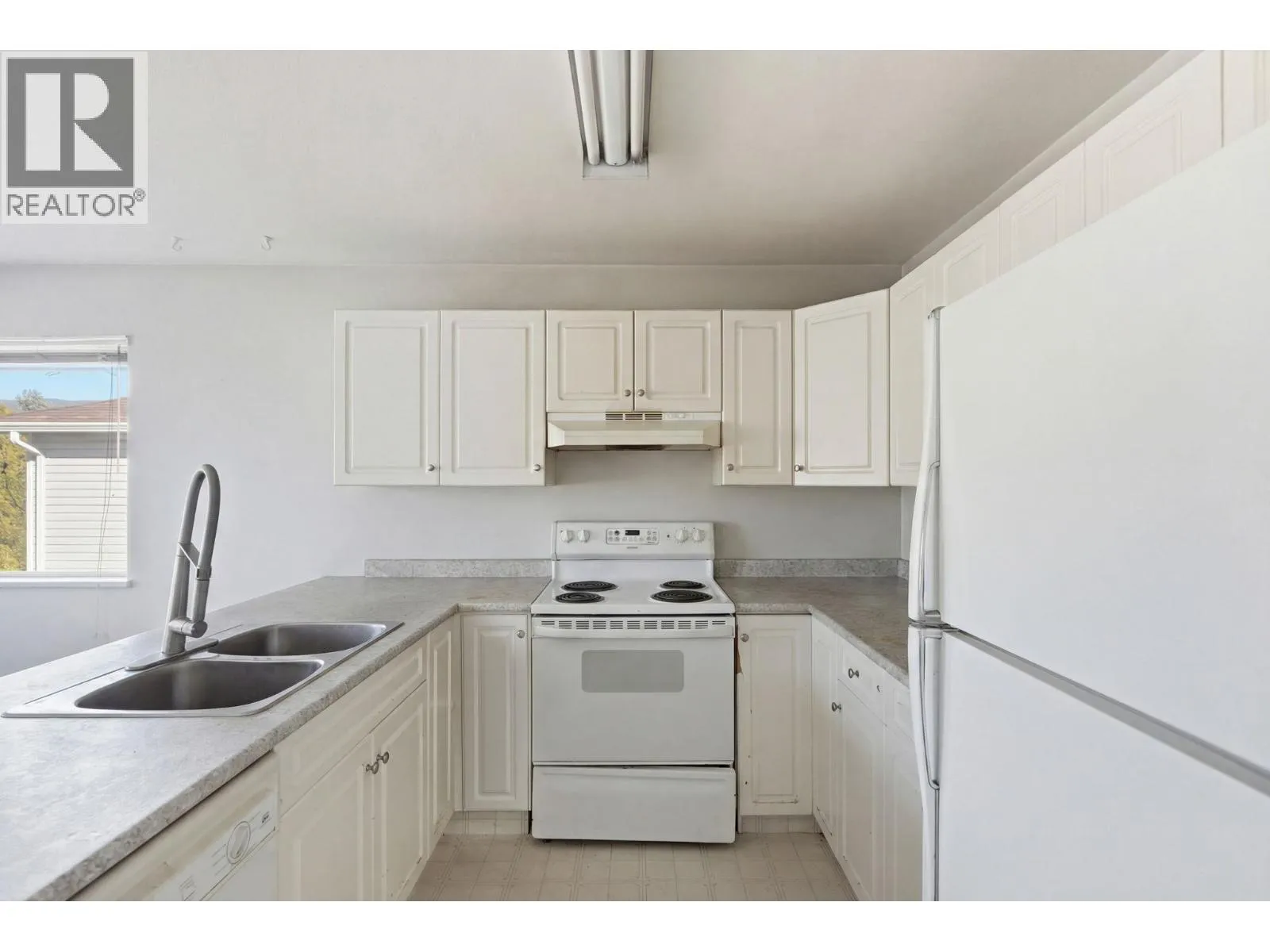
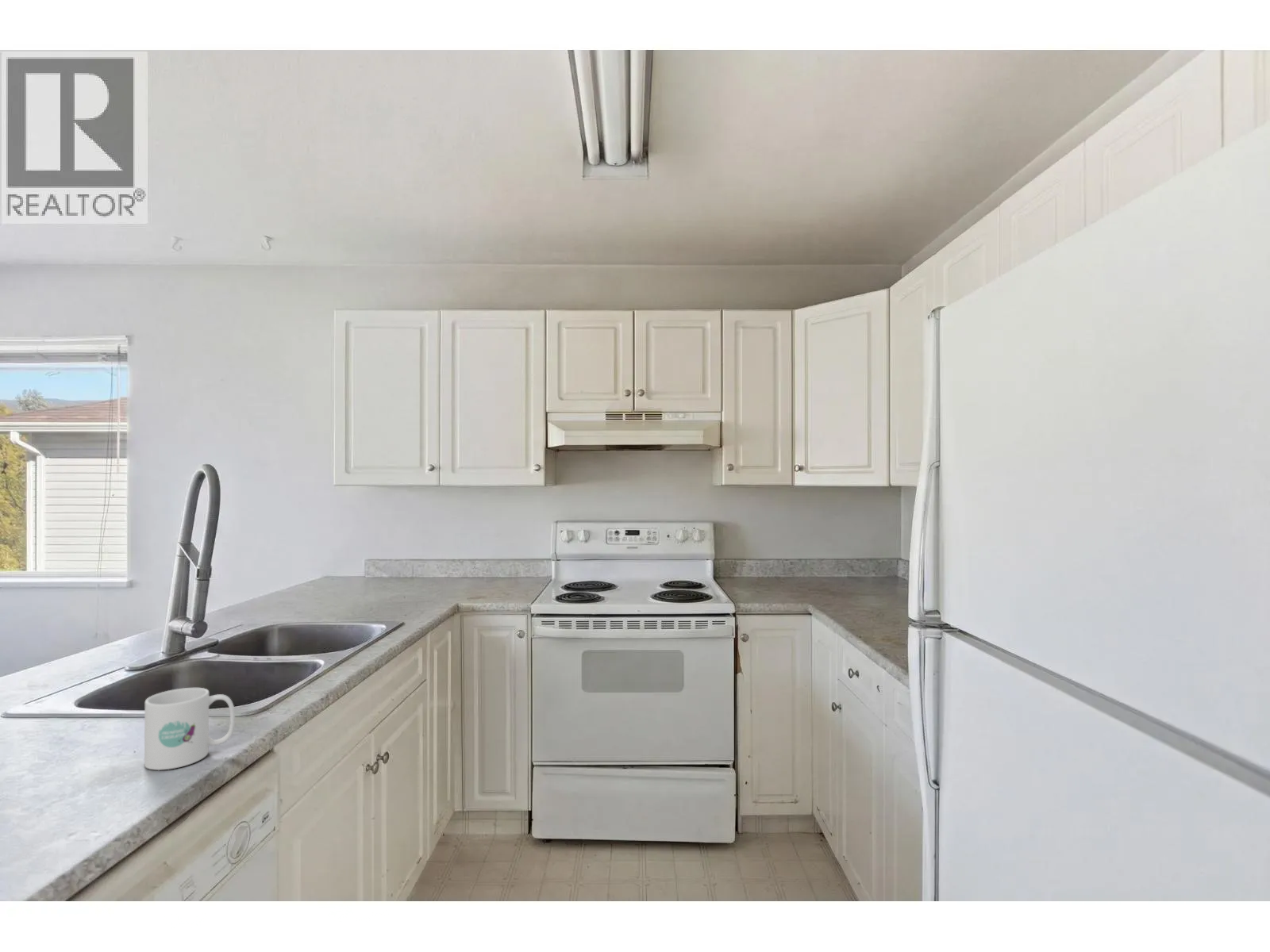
+ mug (190, 724)
